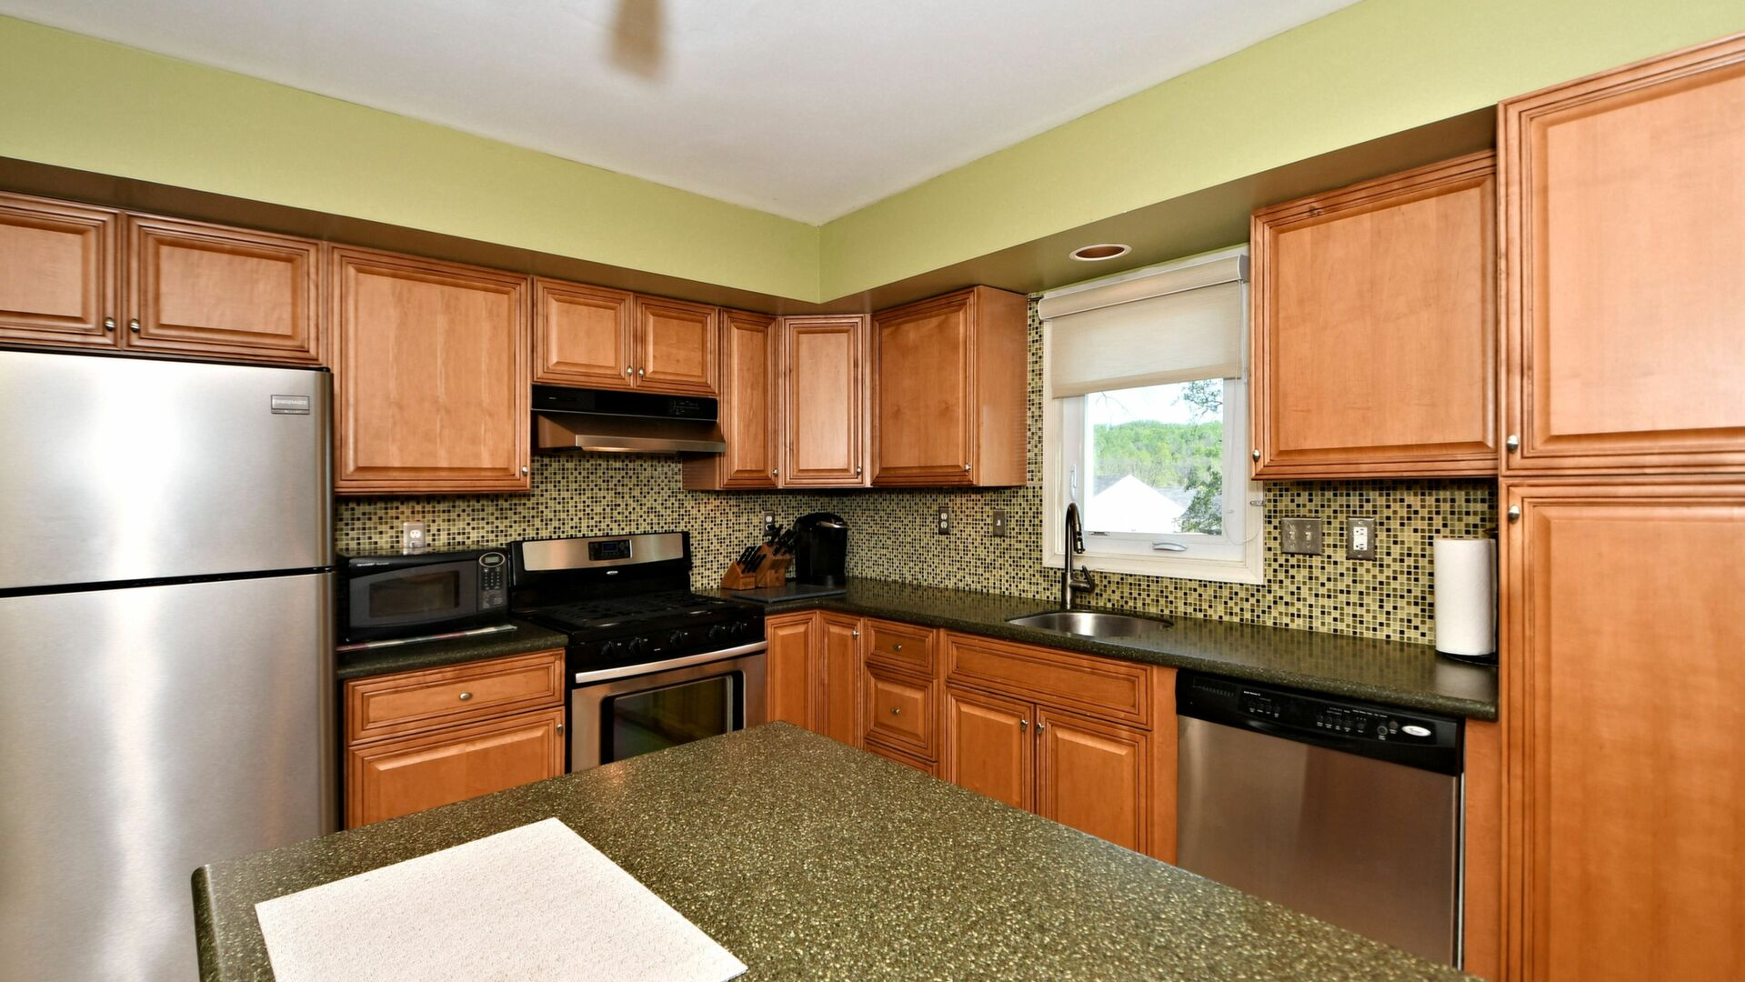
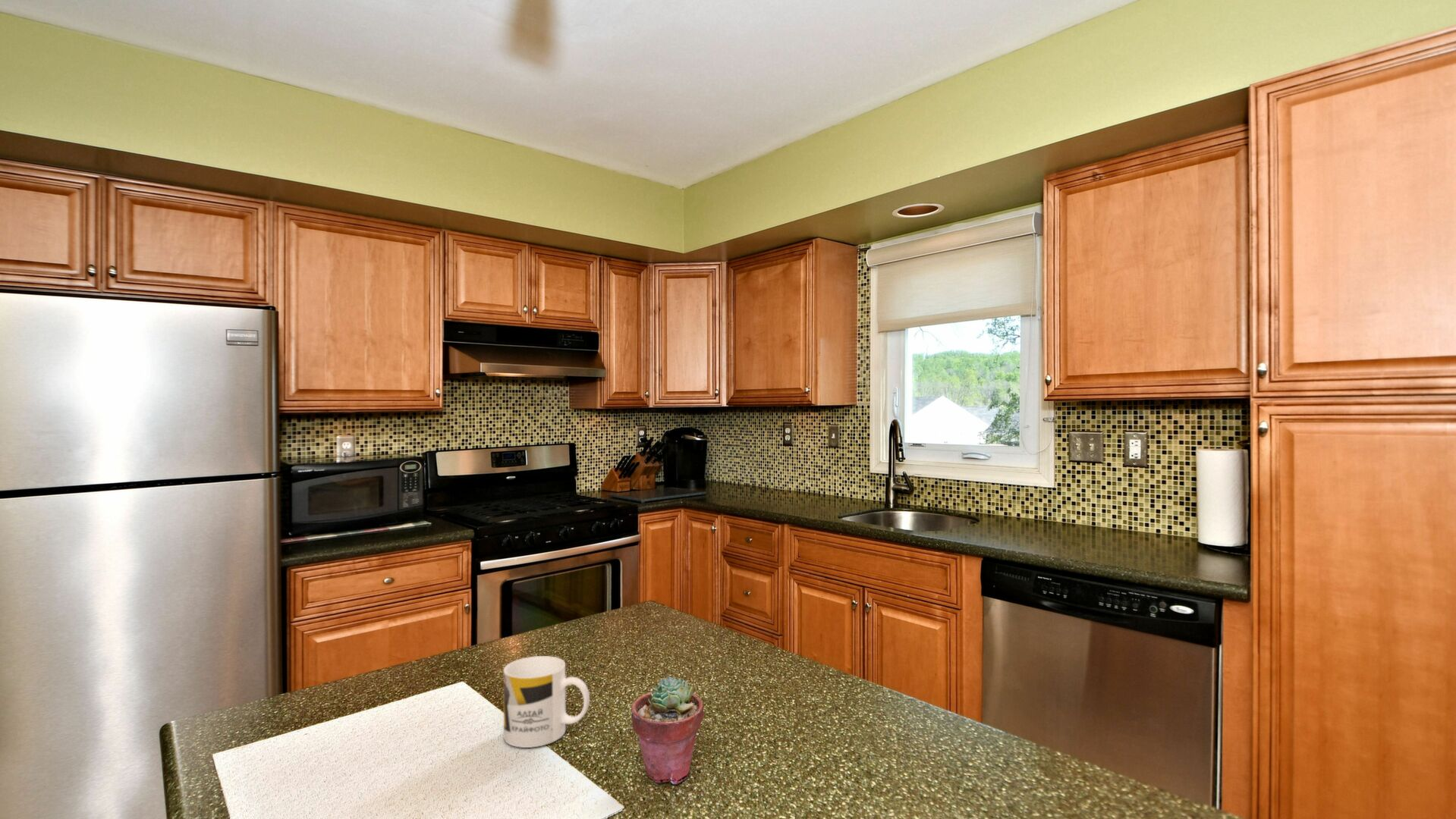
+ mug (546, 701)
+ potted succulent (668, 723)
